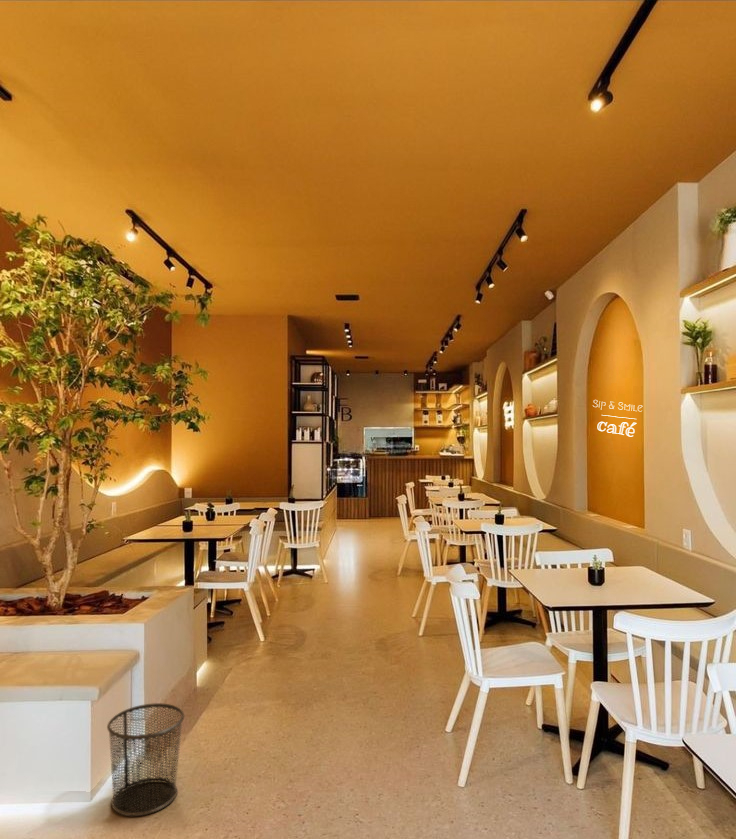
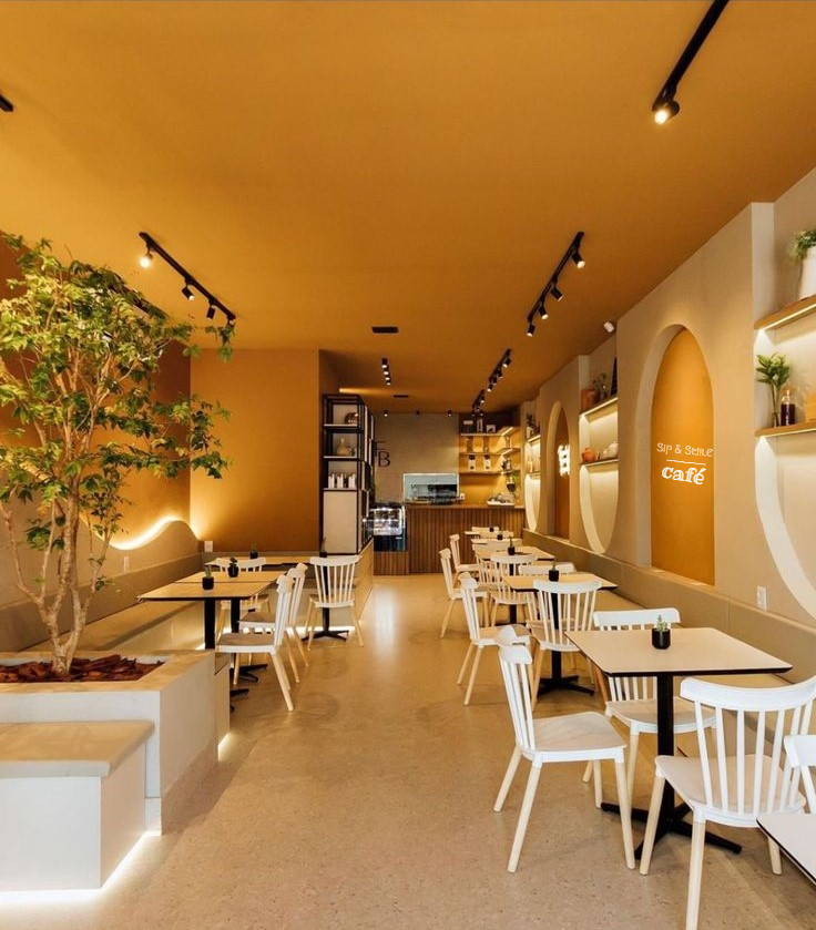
- waste bin (145, 758)
